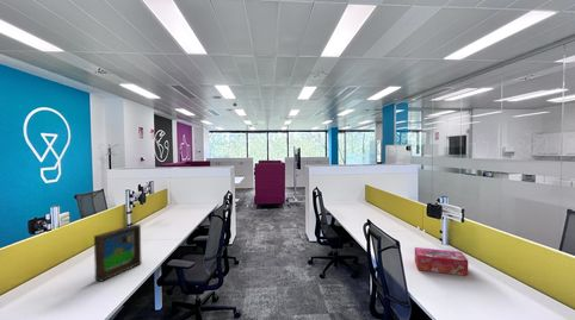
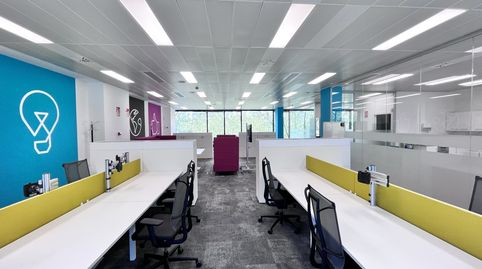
- picture frame (119, 250)
- tissue box (439, 261)
